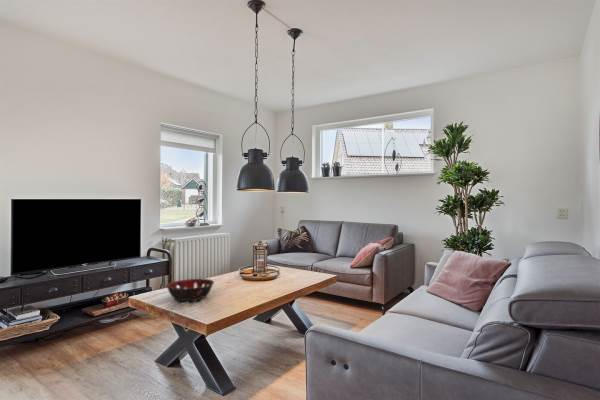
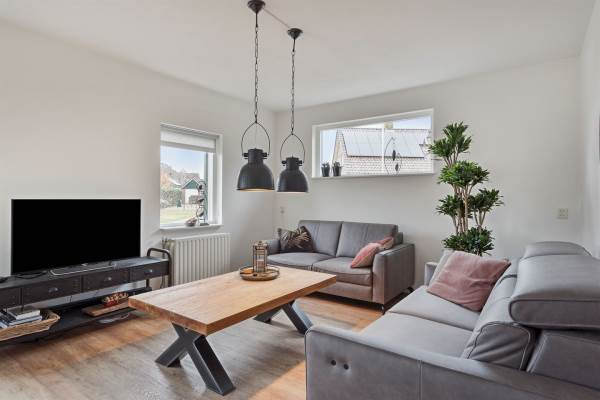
- decorative bowl (190, 290)
